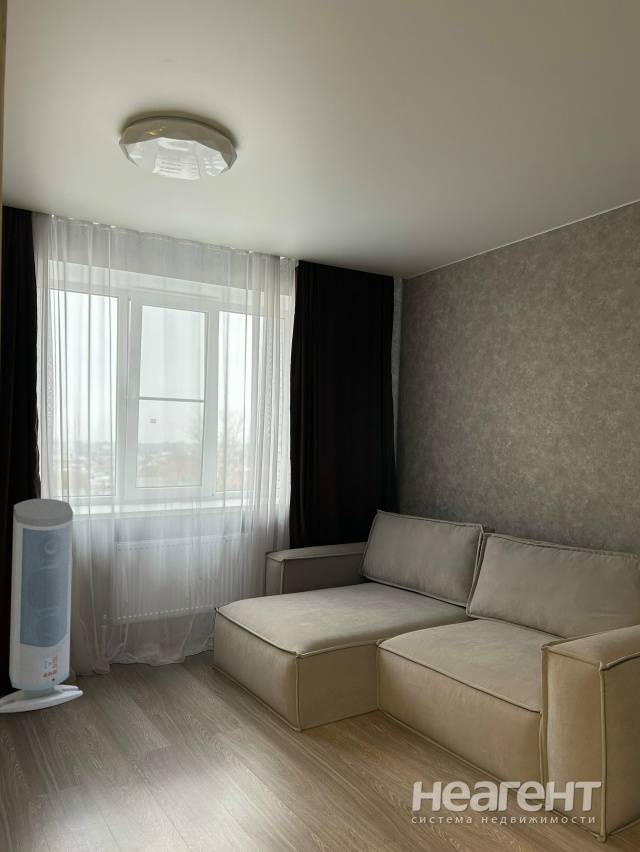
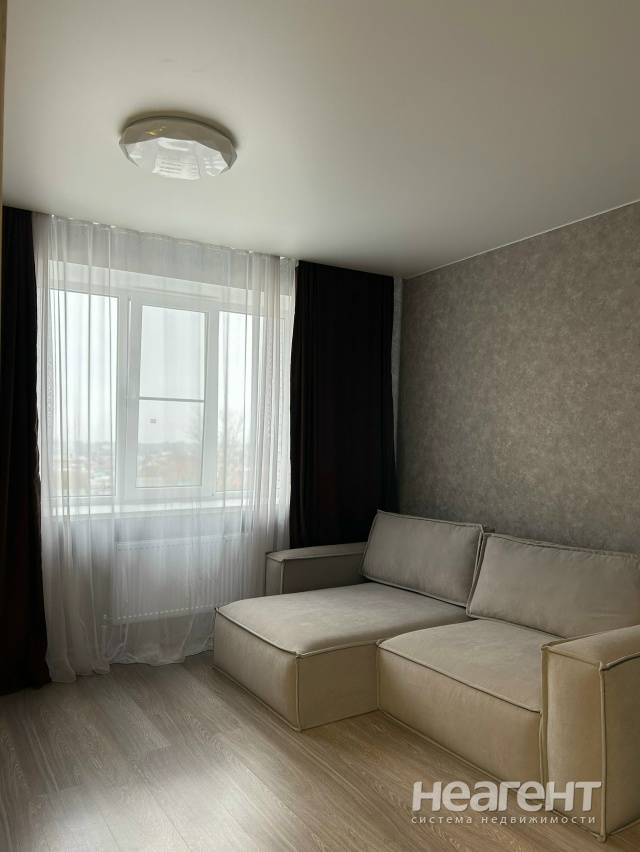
- air purifier (41, 599)
